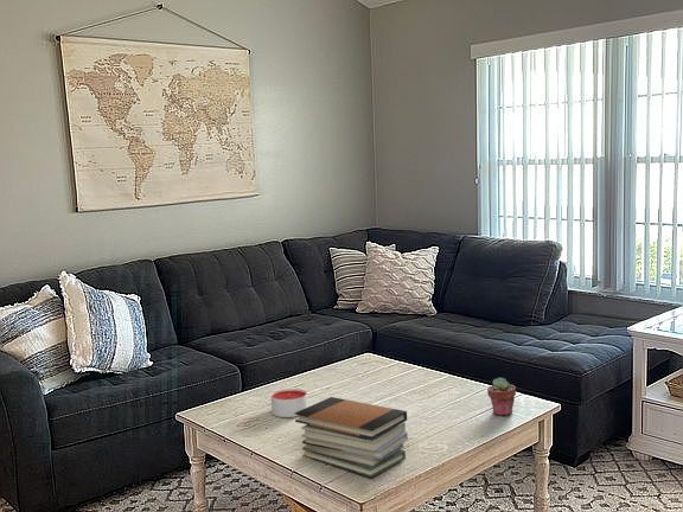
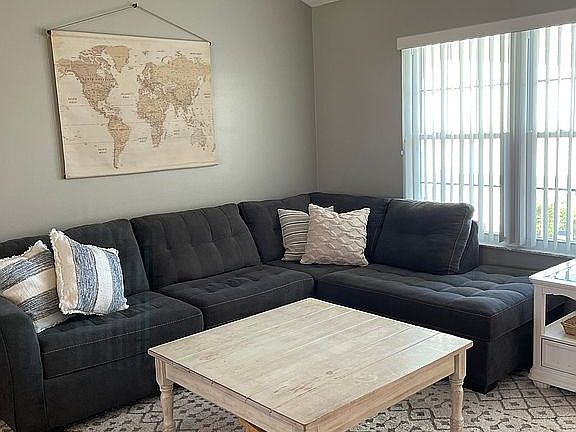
- potted succulent (502, 395)
- candle (289, 402)
- book stack (352, 435)
